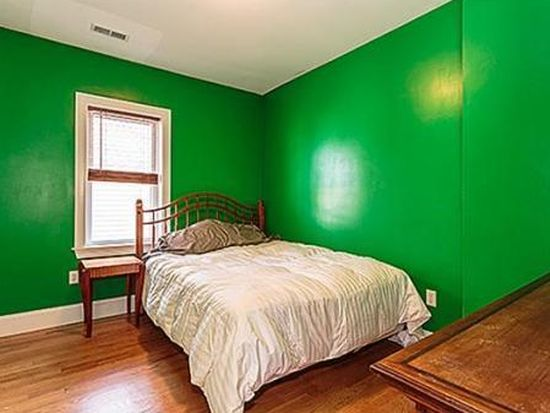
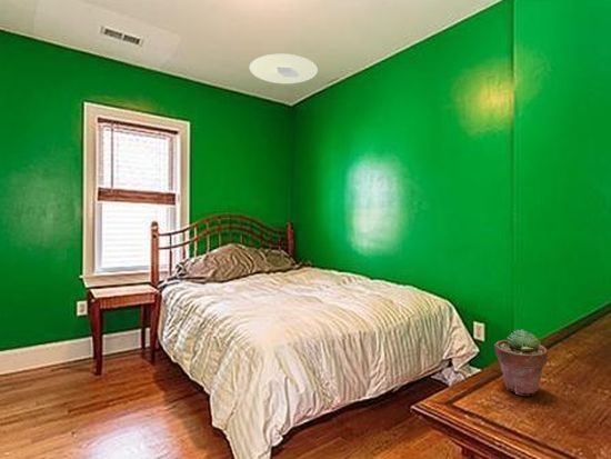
+ potted succulent (520, 358)
+ ceiling light (283, 67)
